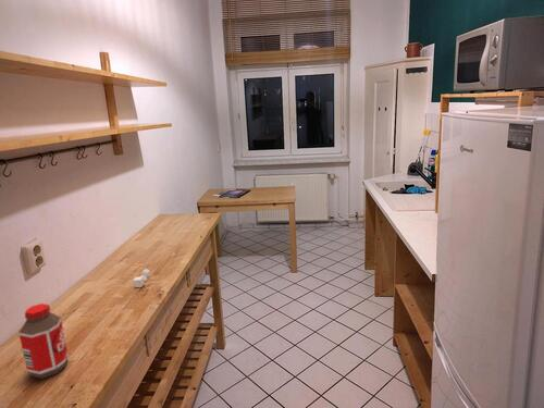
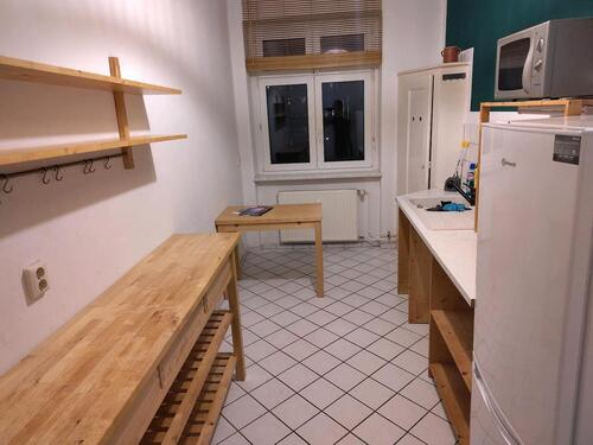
- salt and pepper shaker set (141, 276)
- bottle (42, 338)
